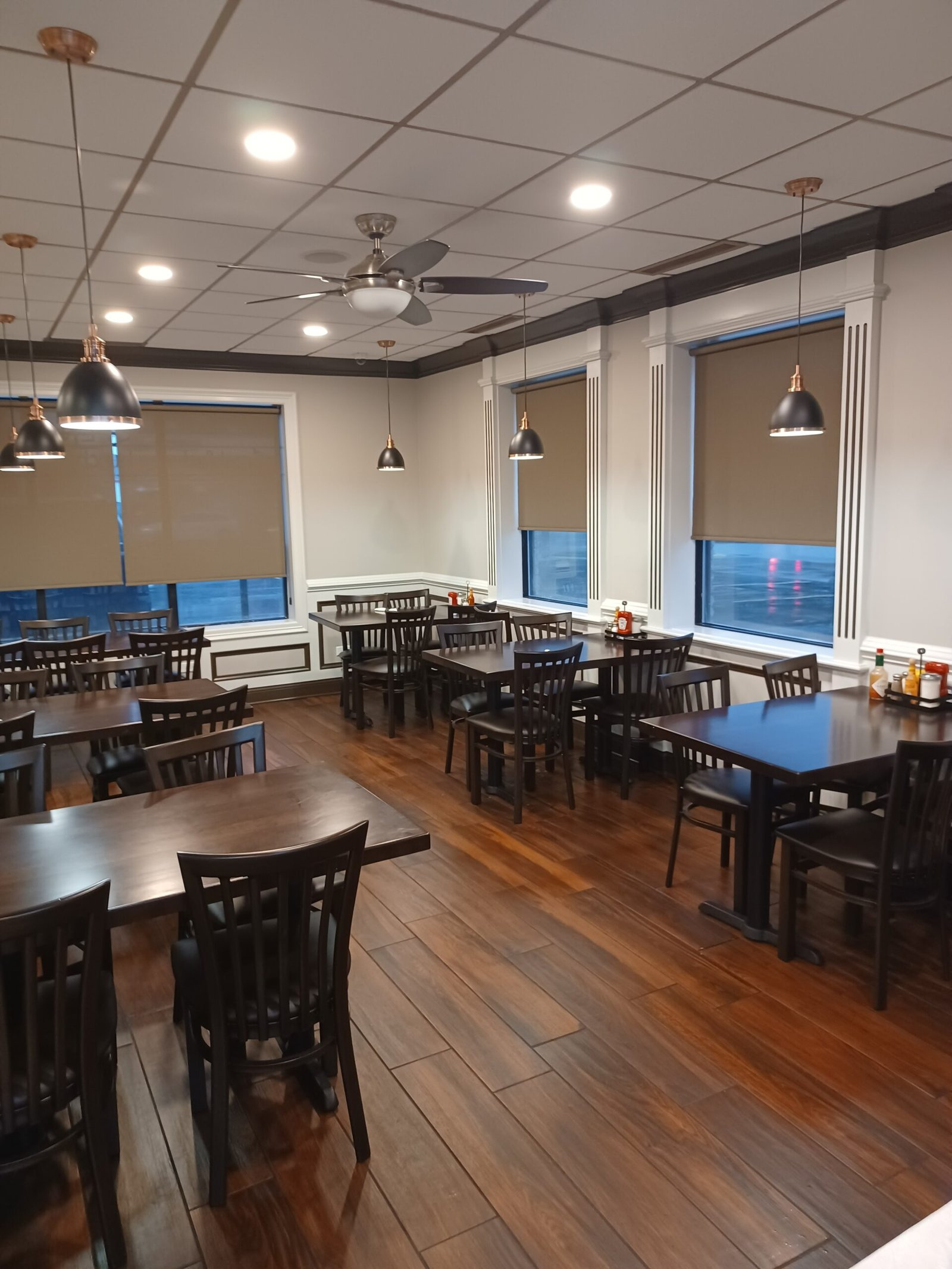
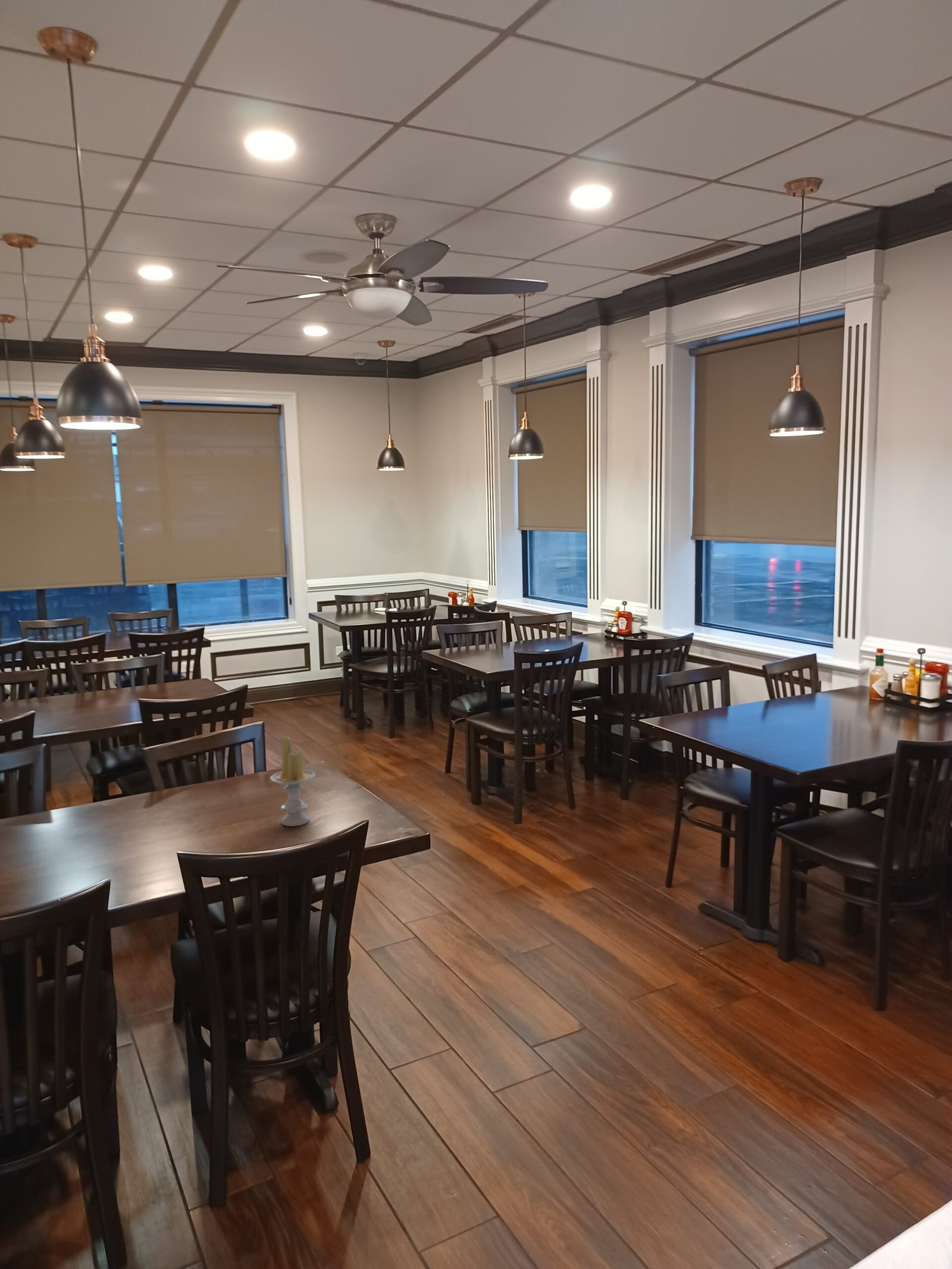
+ candle (293, 779)
